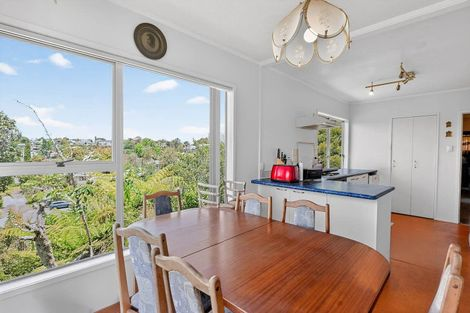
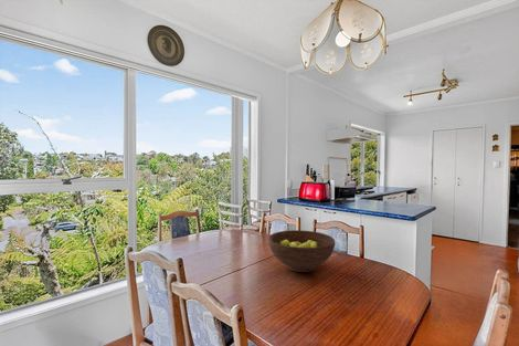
+ fruit bowl (300, 252)
